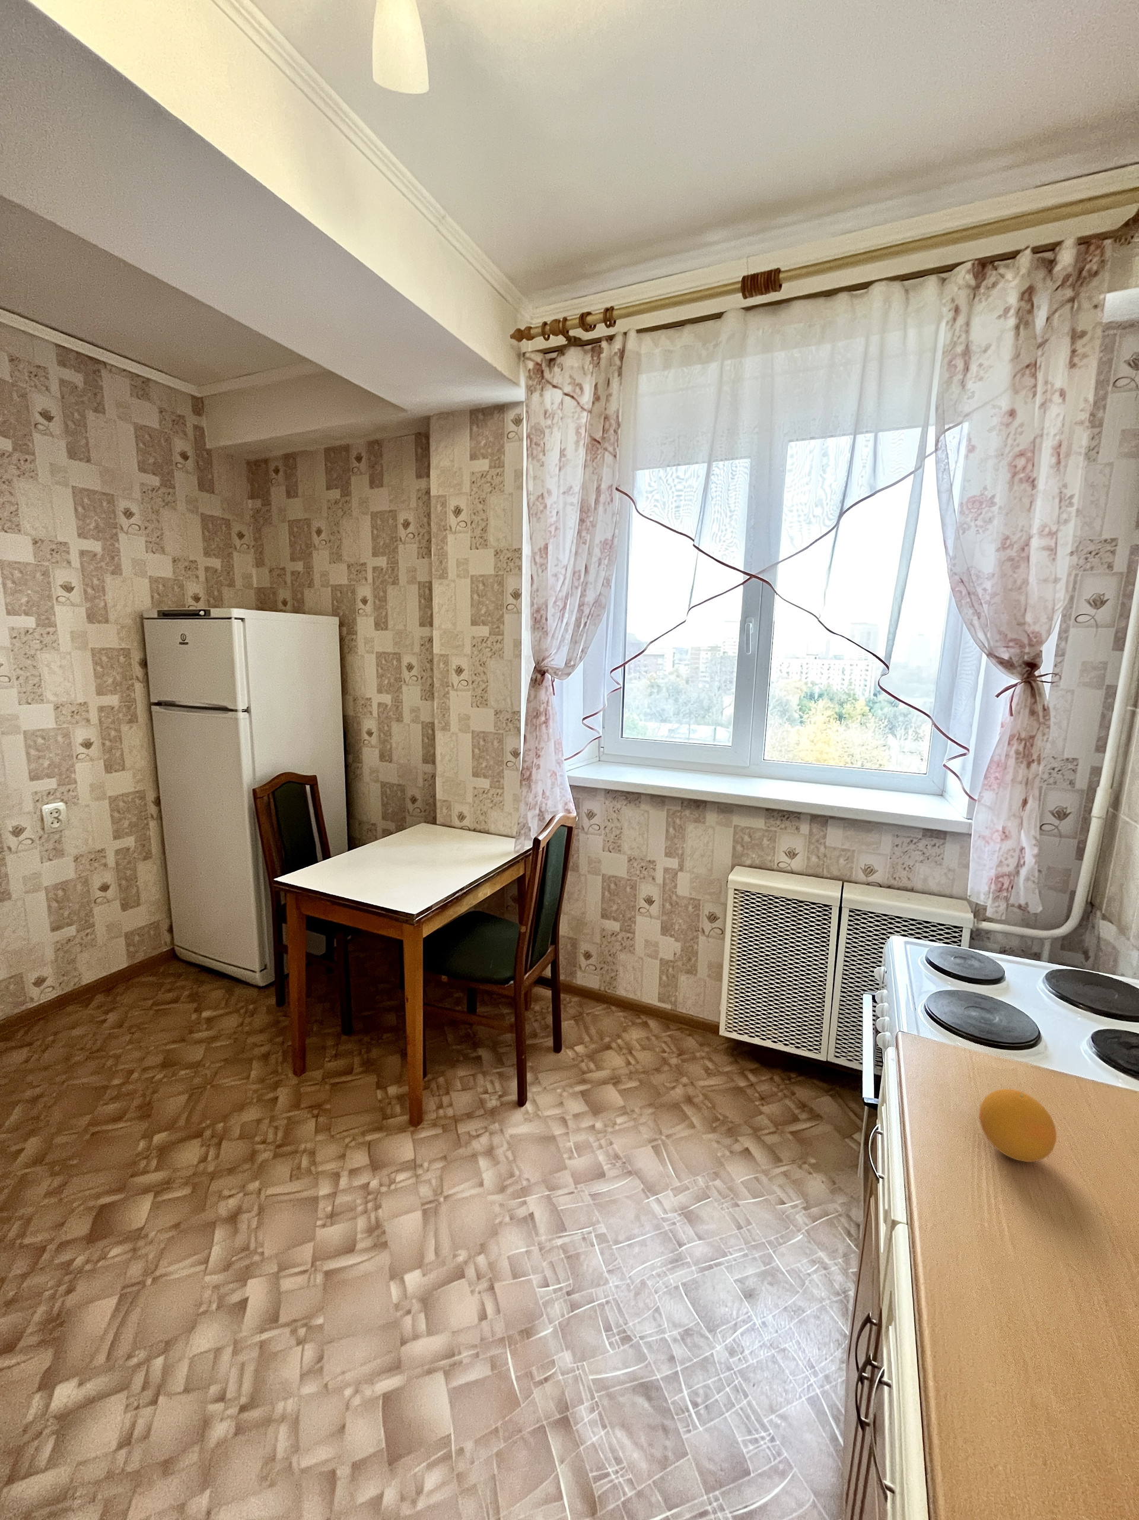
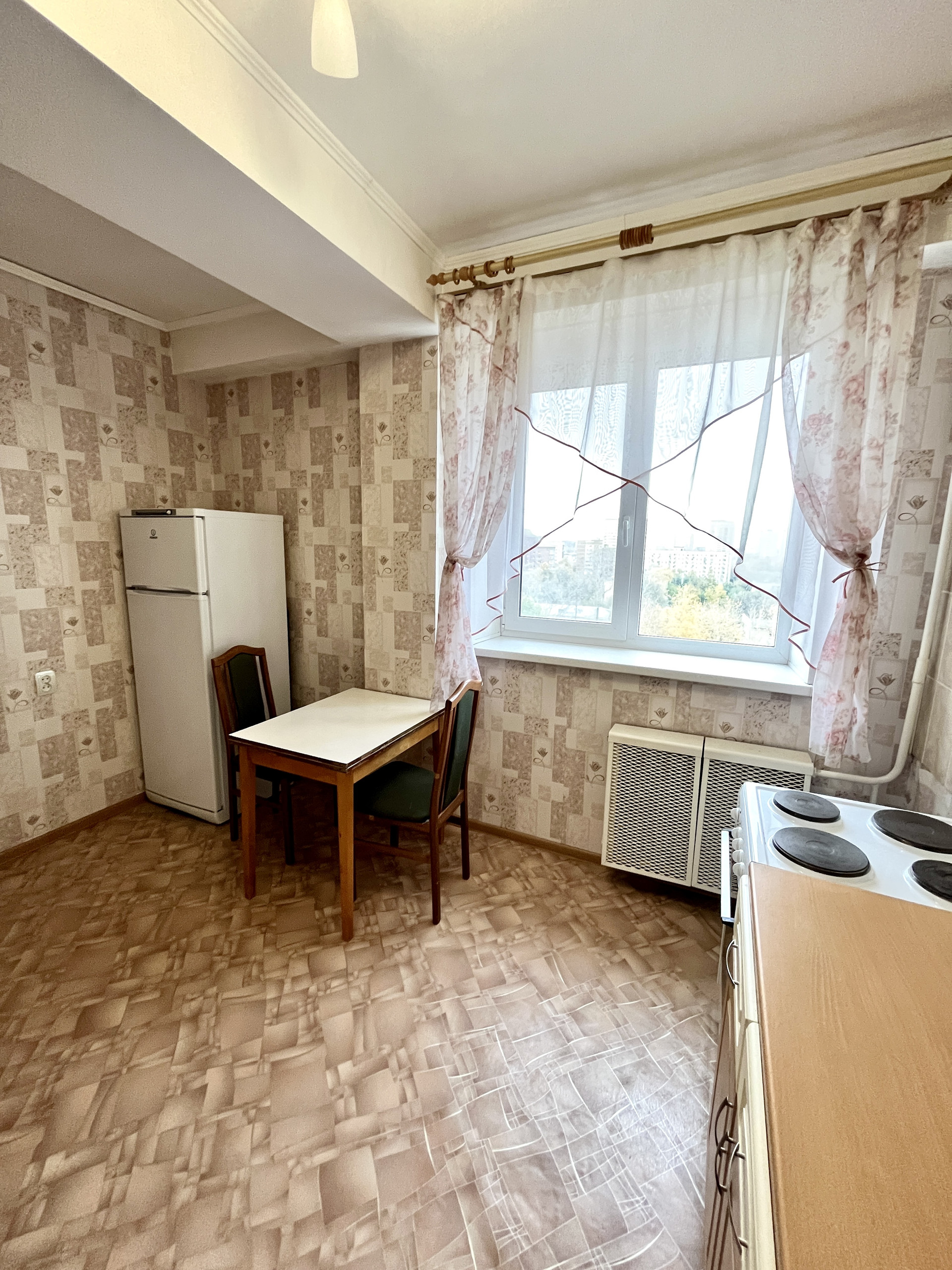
- fruit (1016, 1124)
